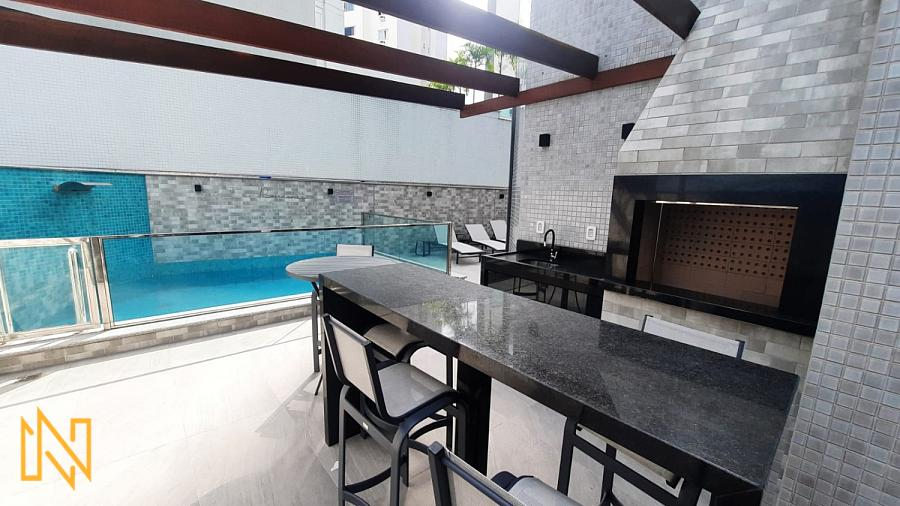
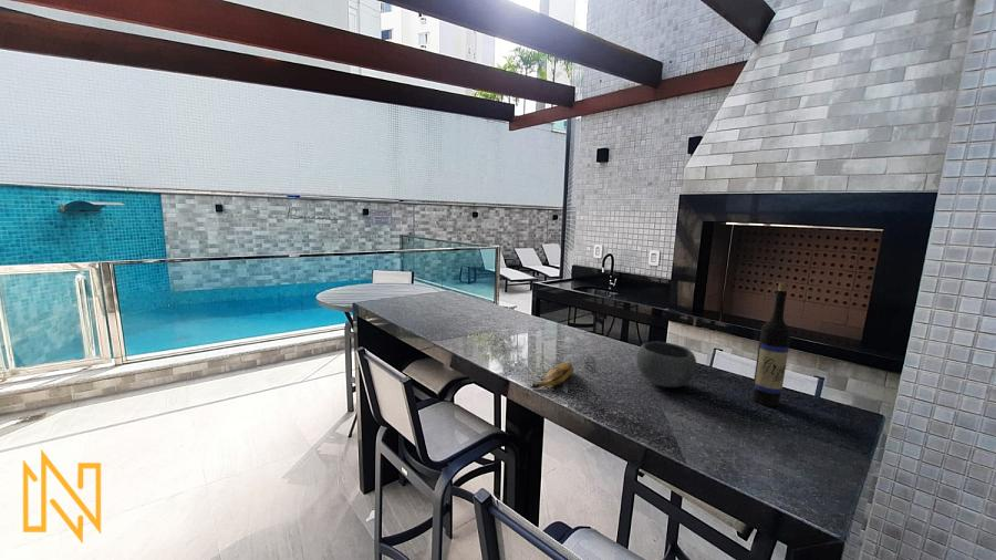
+ bowl (665, 365)
+ wine bottle (774, 343)
+ banana (557, 373)
